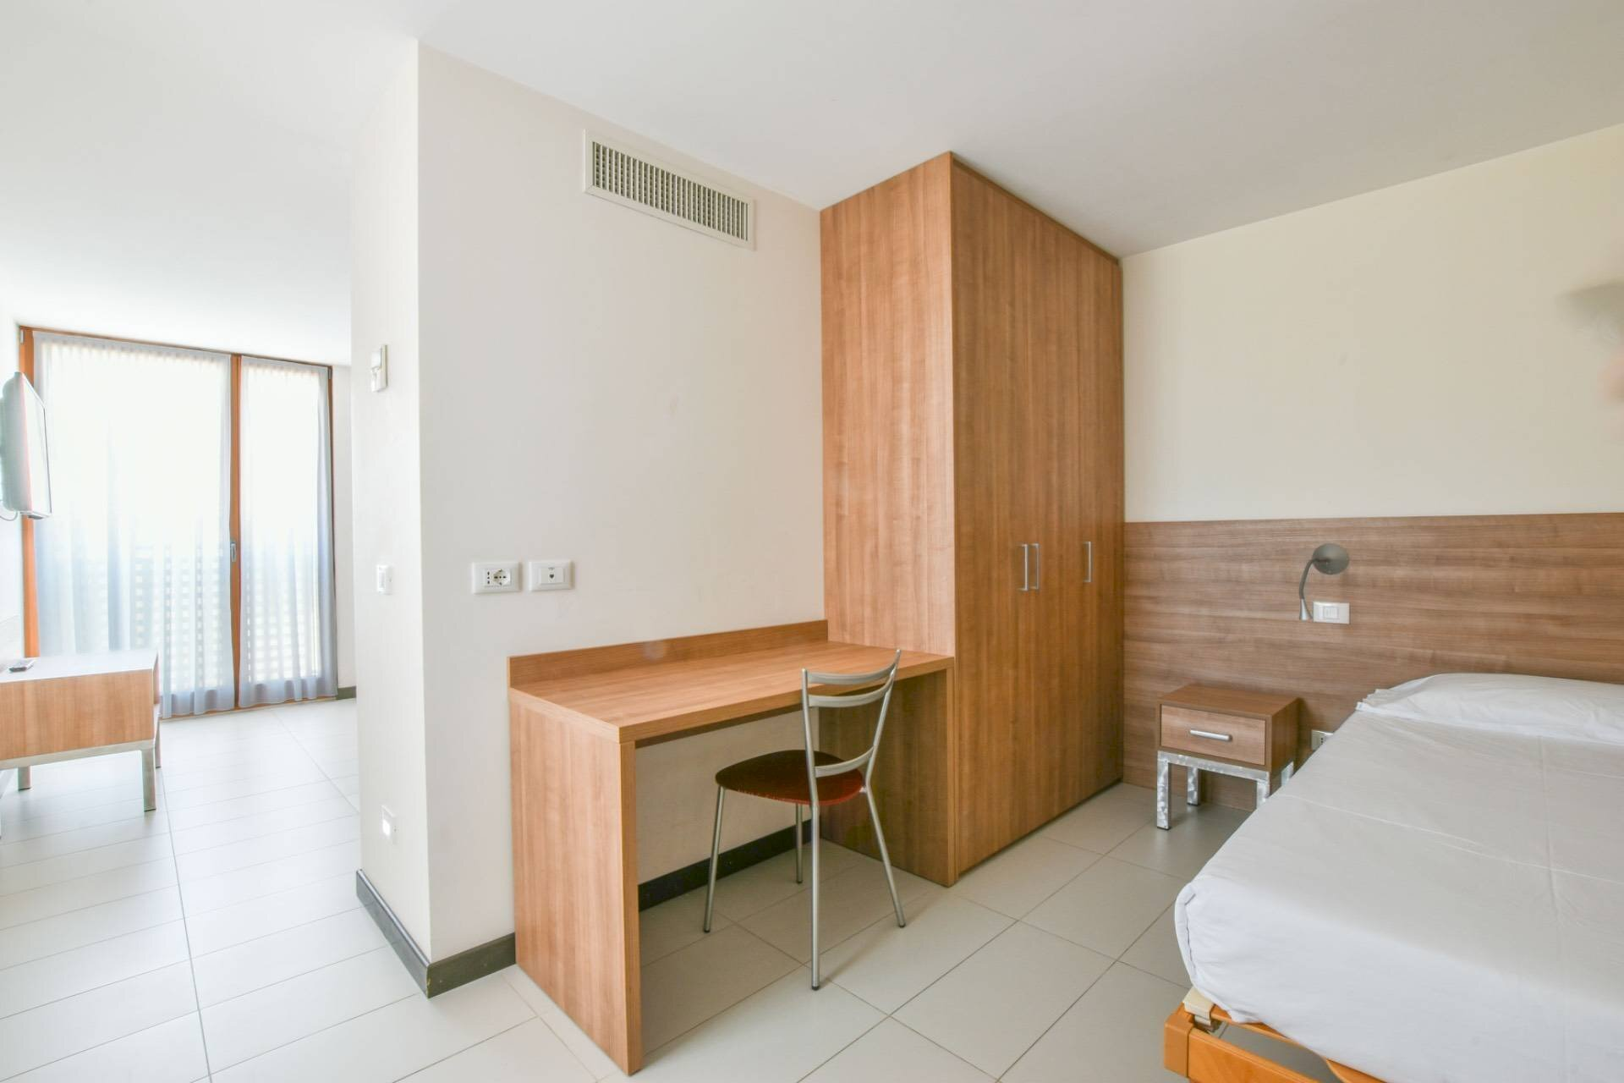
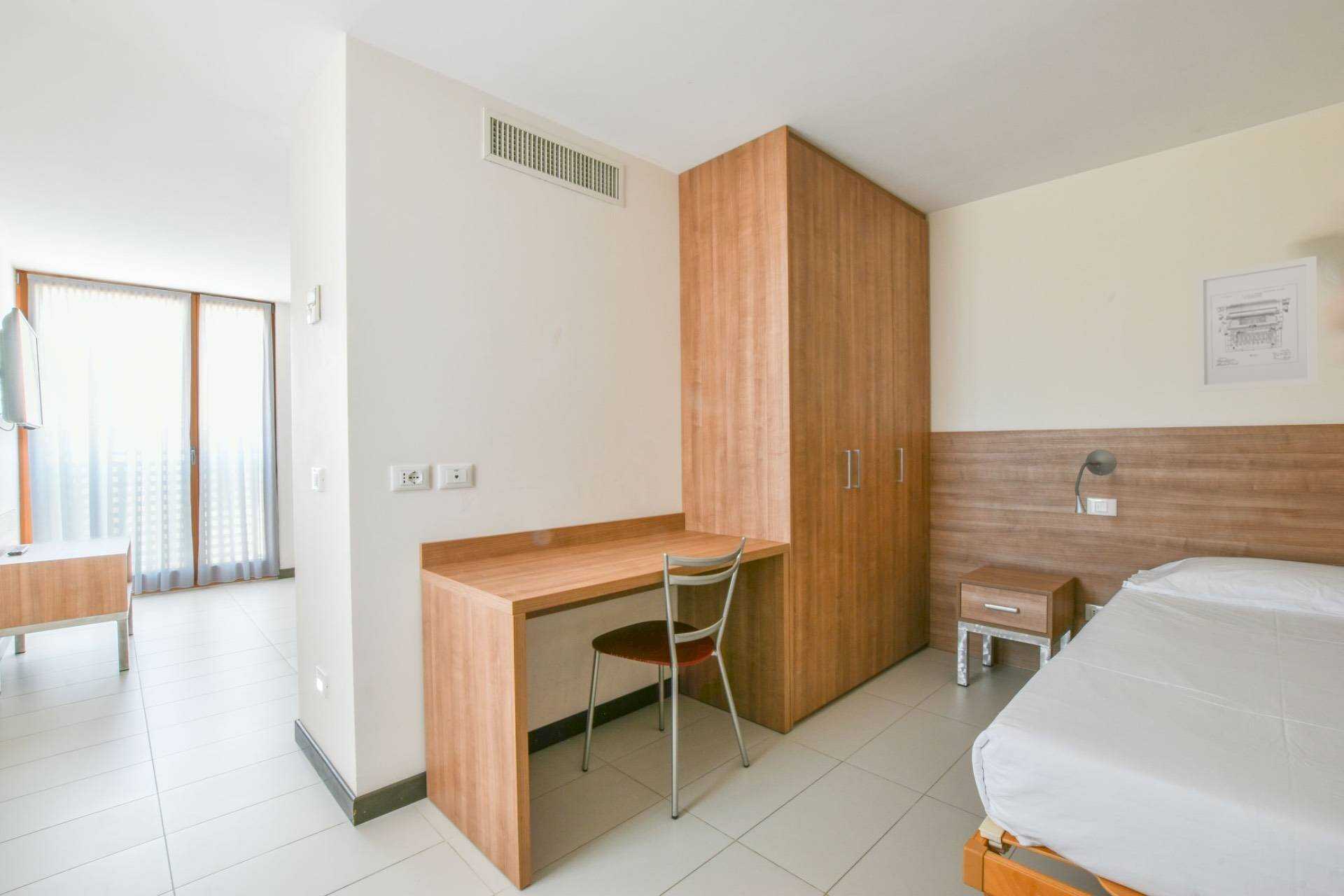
+ wall art (1253, 327)
